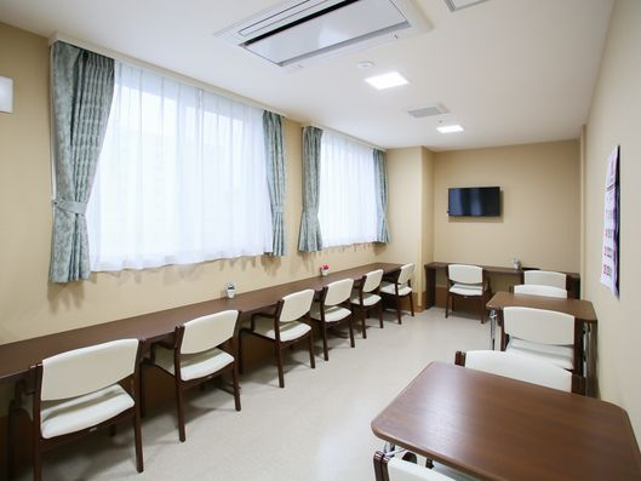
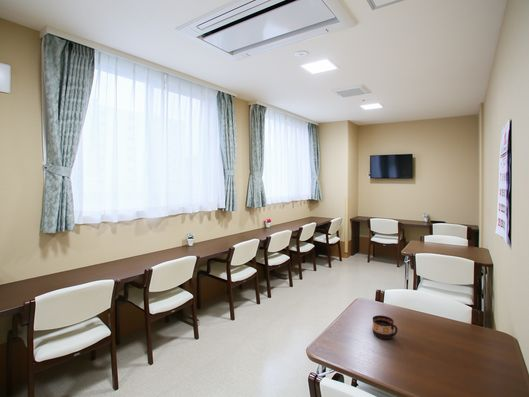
+ cup (383, 328)
